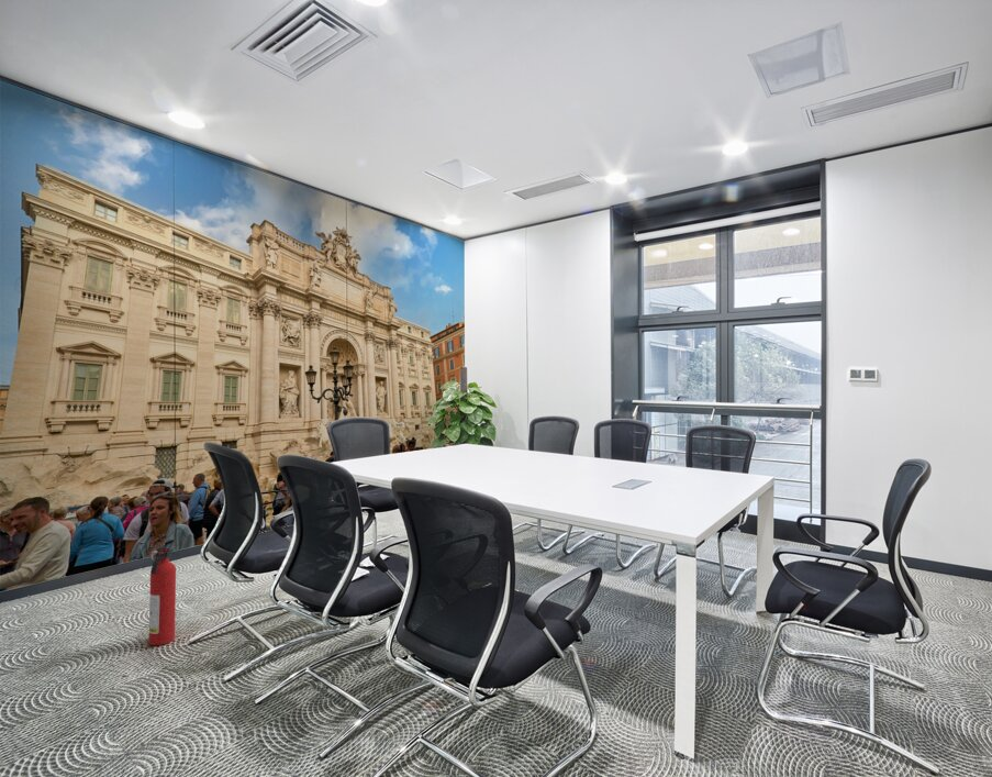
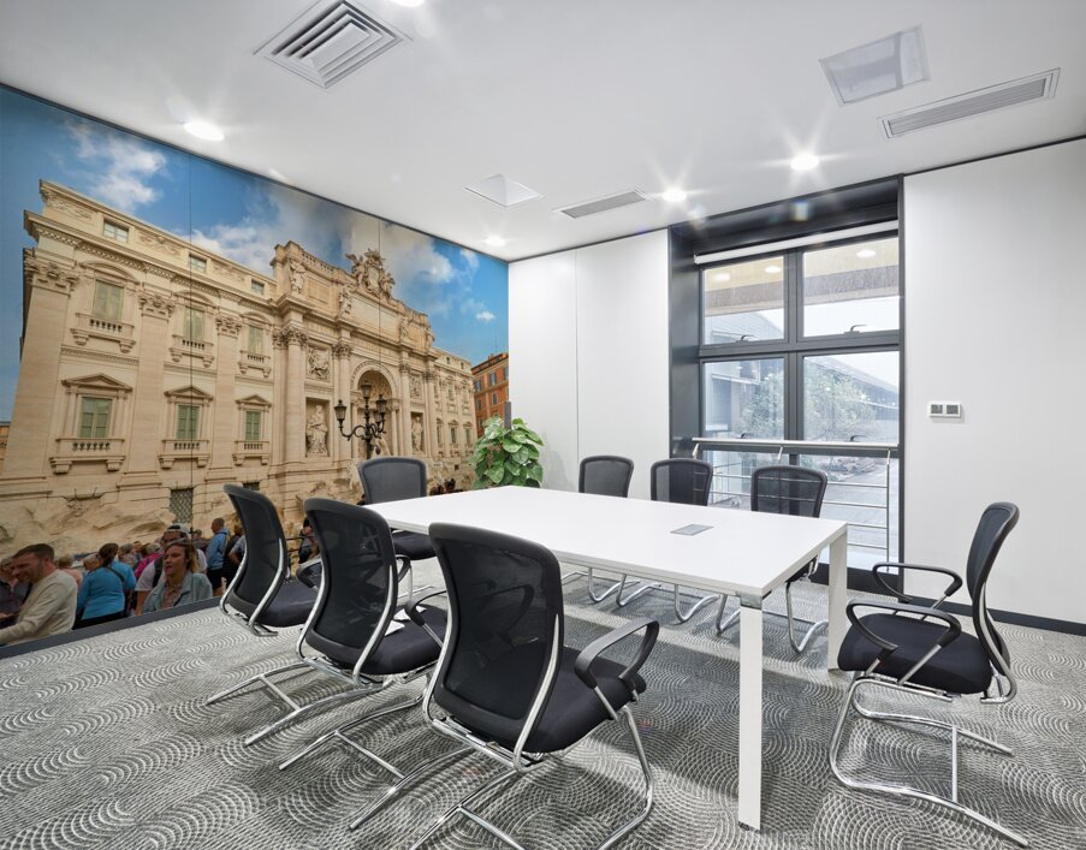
- fire extinguisher (161, 593)
